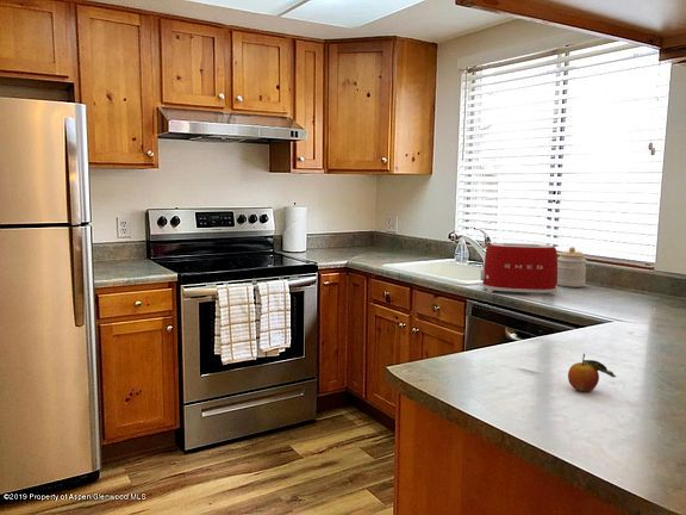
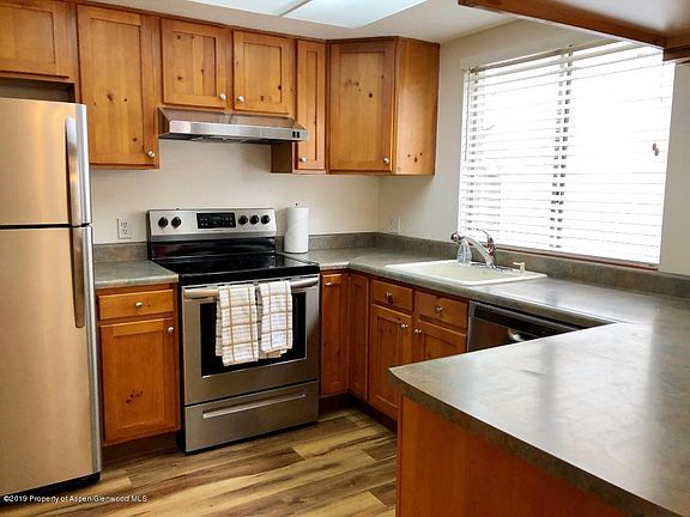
- jar (570, 266)
- toaster (518, 267)
- fruit (592, 372)
